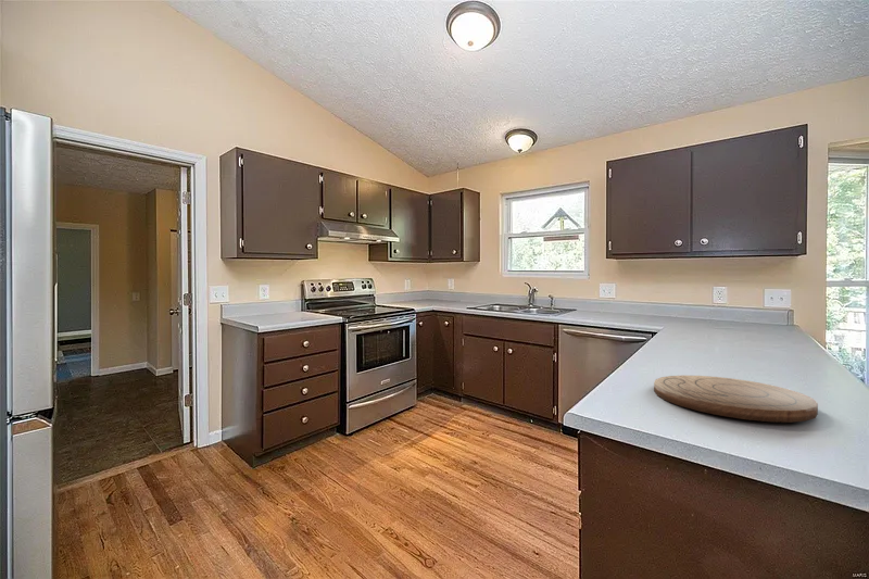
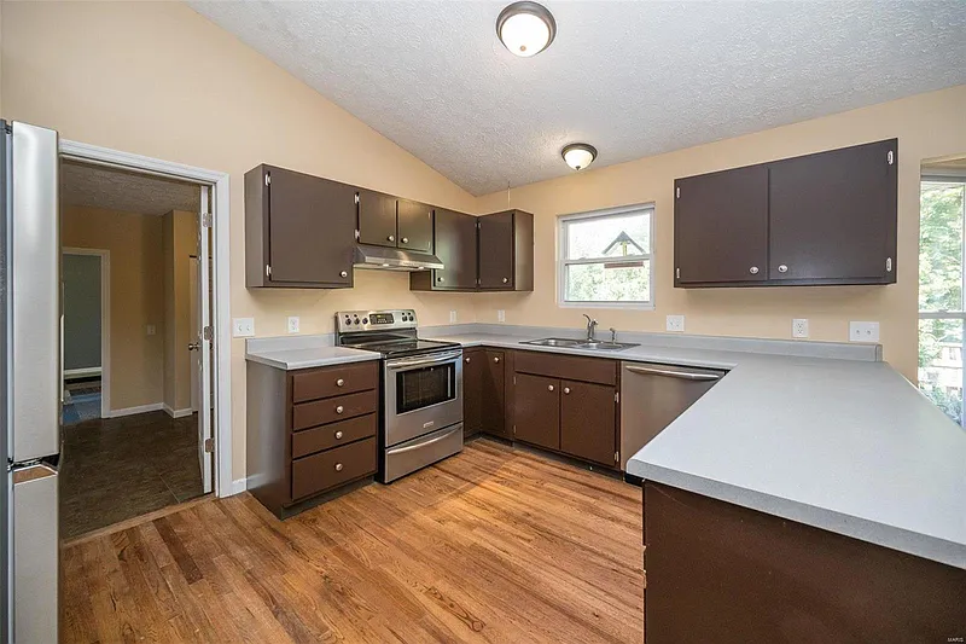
- cutting board (727, 394)
